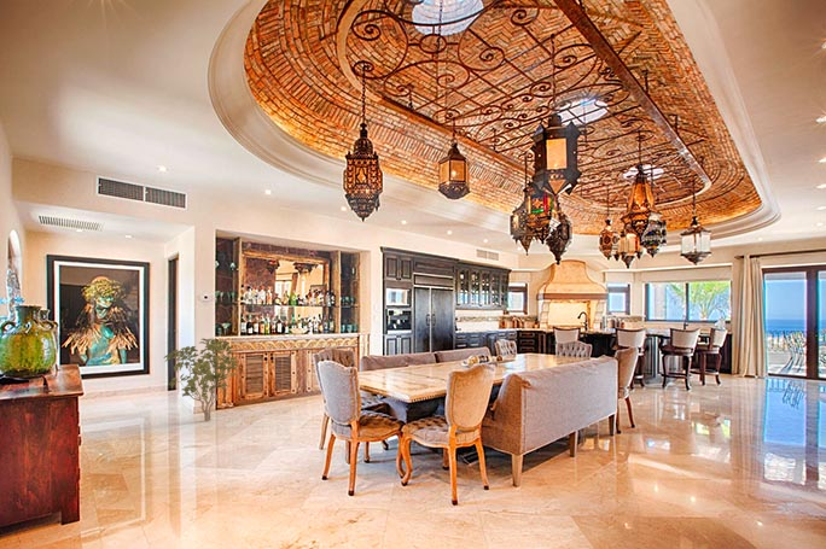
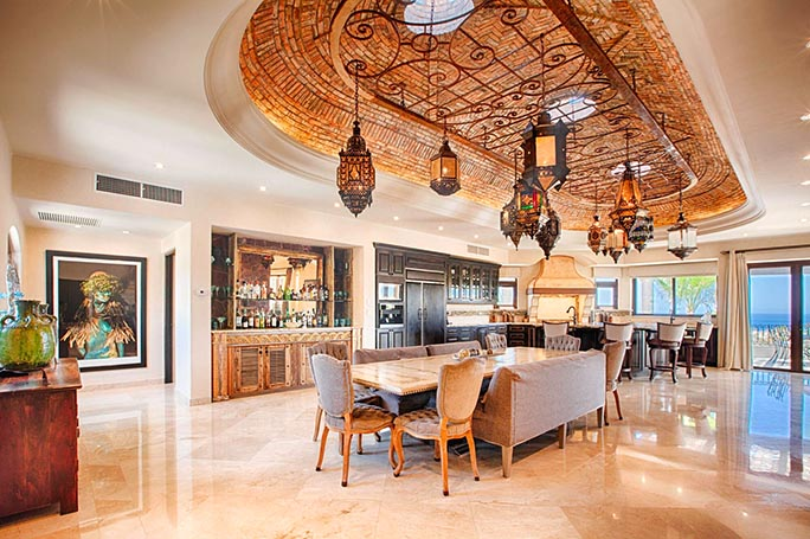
- shrub (206, 379)
